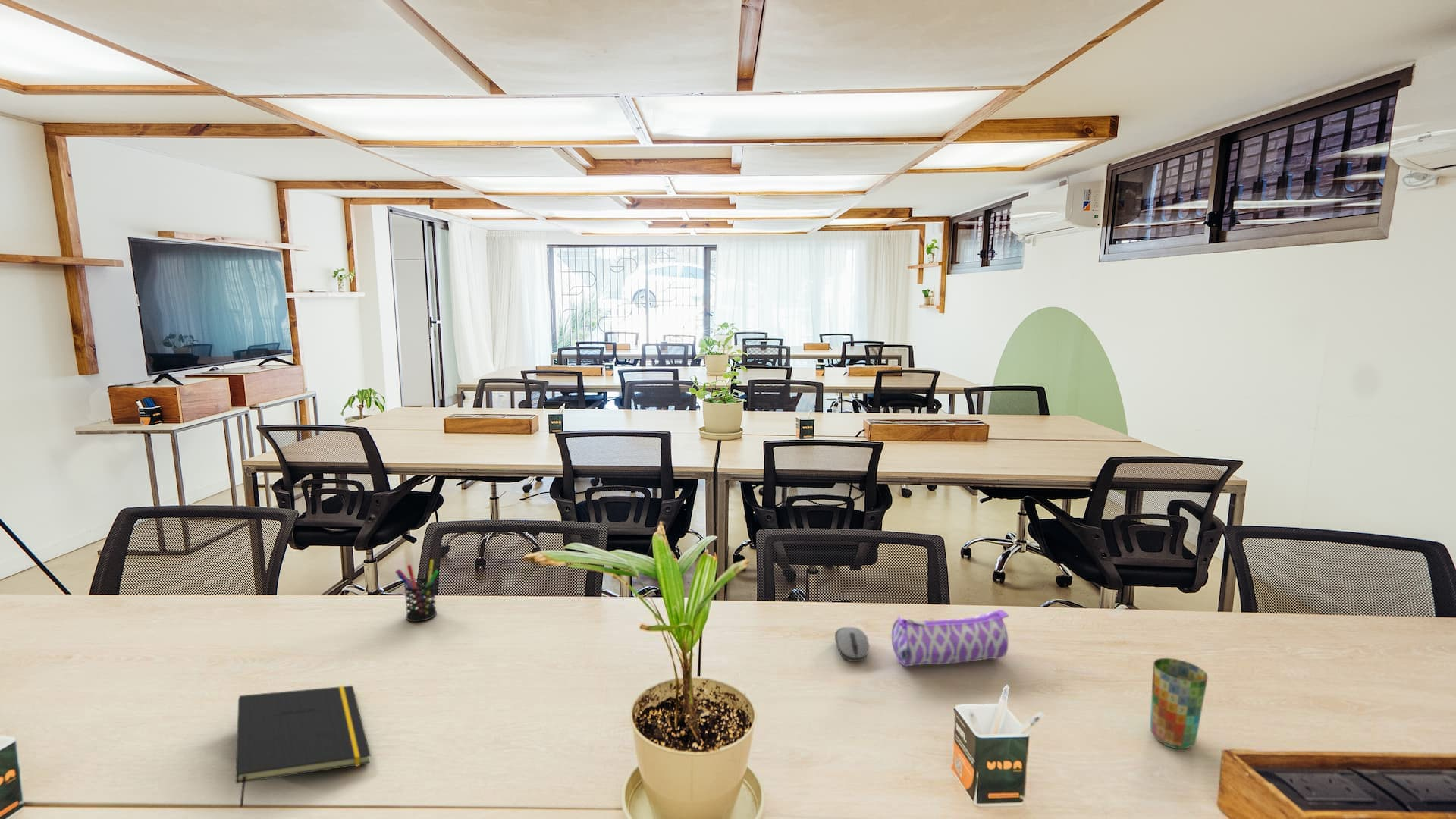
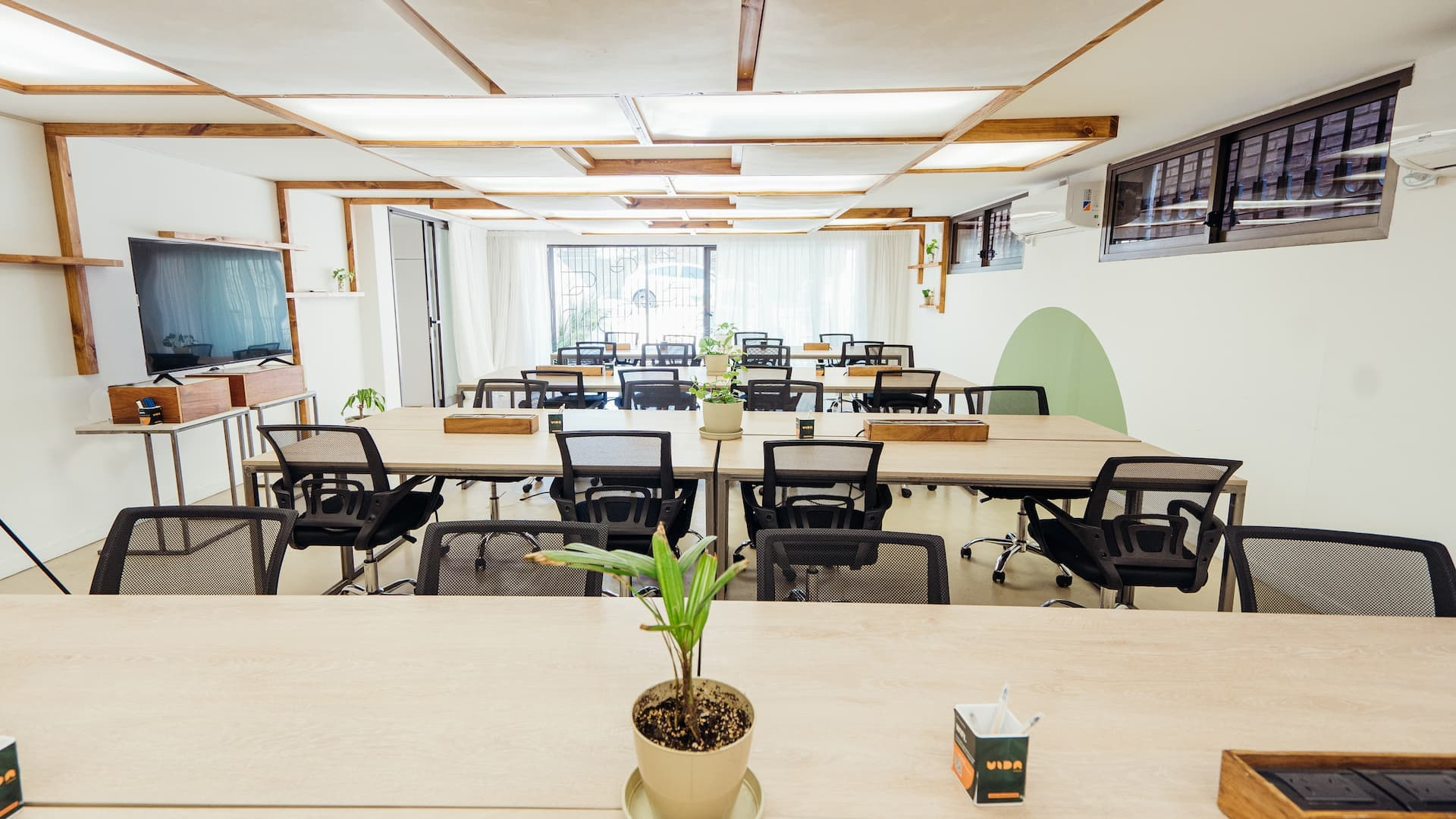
- notepad (301, 728)
- pencil case (948, 636)
- pen holder (422, 588)
- computer mouse (851, 642)
- cup (1175, 704)
